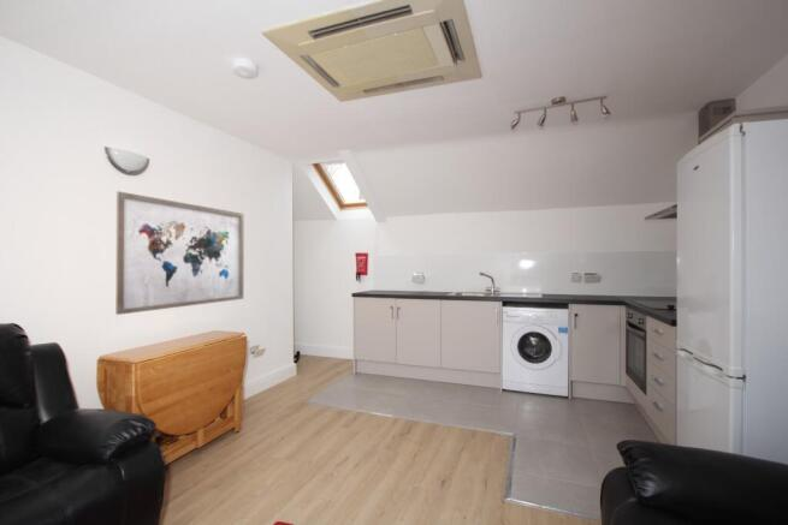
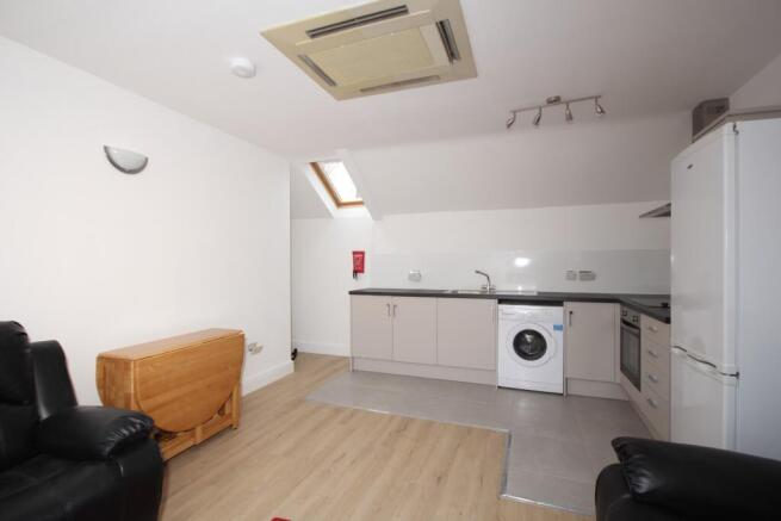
- wall art (191, 255)
